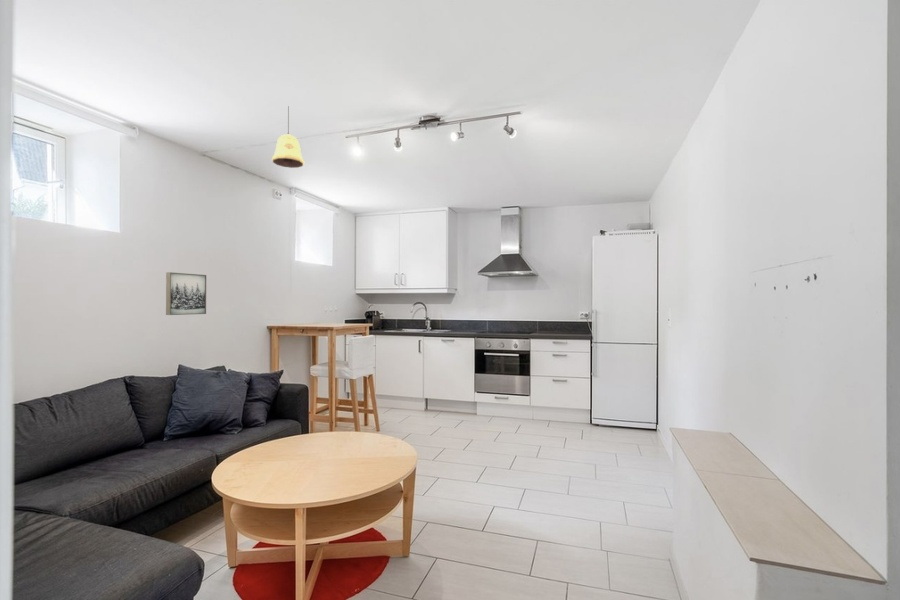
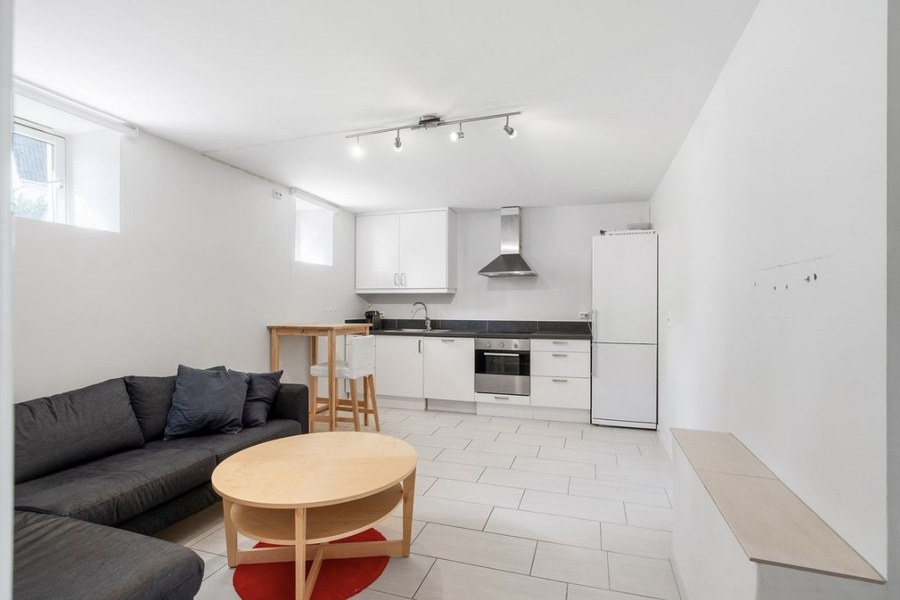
- wall art (187, 294)
- pendant light (288, 136)
